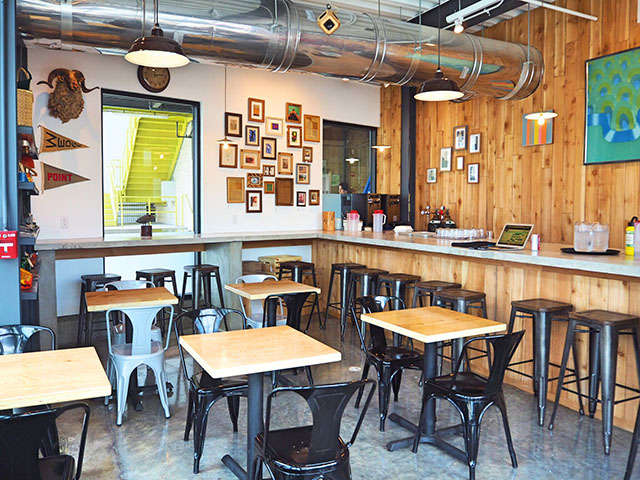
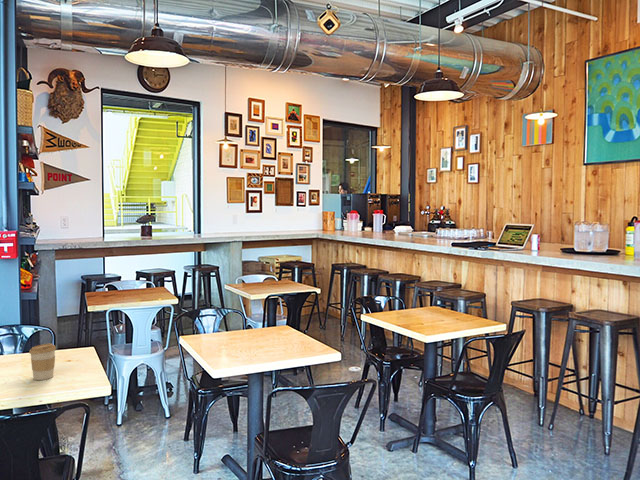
+ coffee cup (43, 360)
